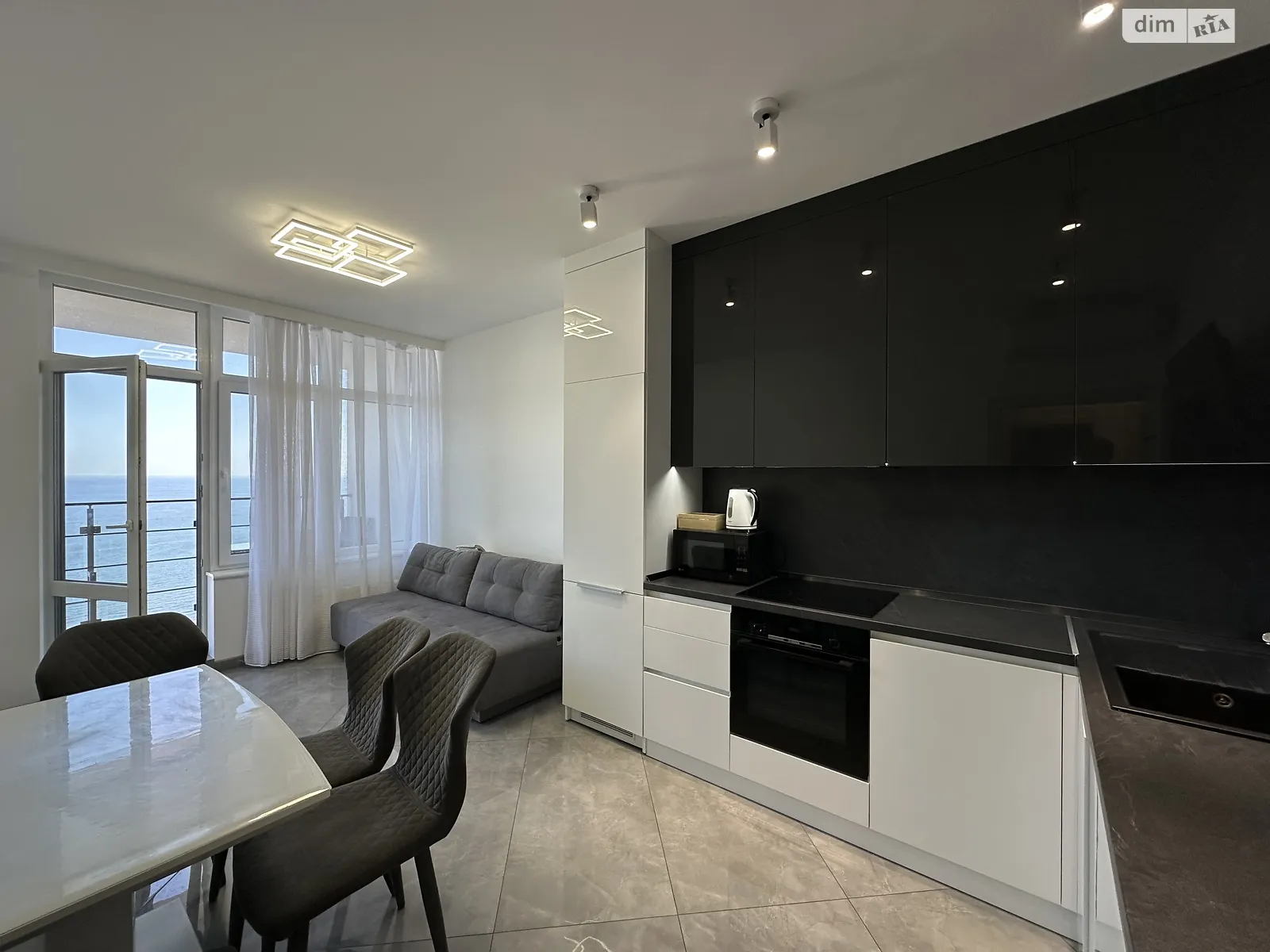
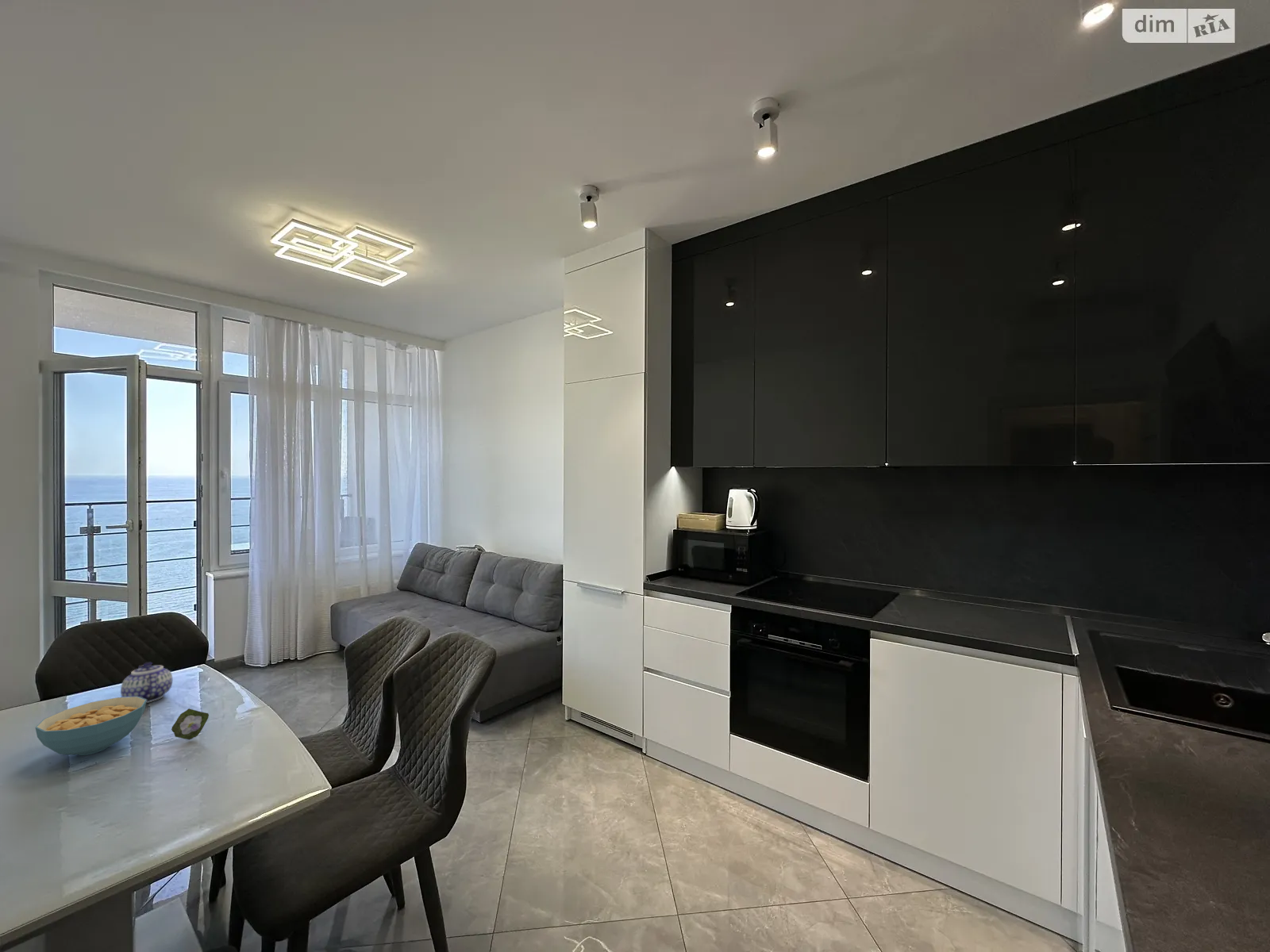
+ cereal bowl (94, 731)
+ teapot (147, 681)
+ flower (190, 724)
